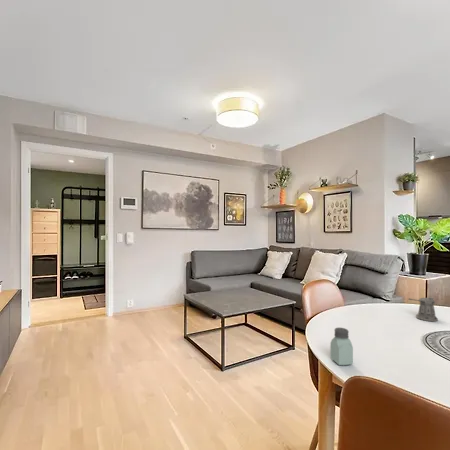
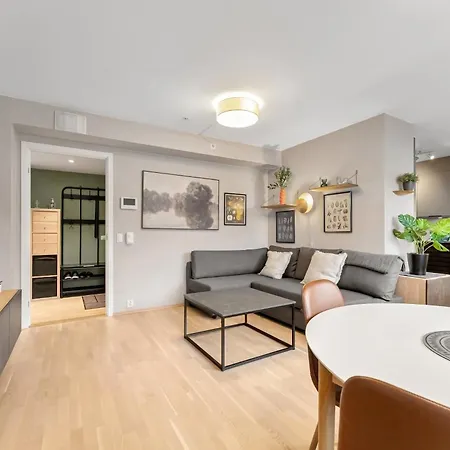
- saltshaker (341, 345)
- pepper shaker (424, 307)
